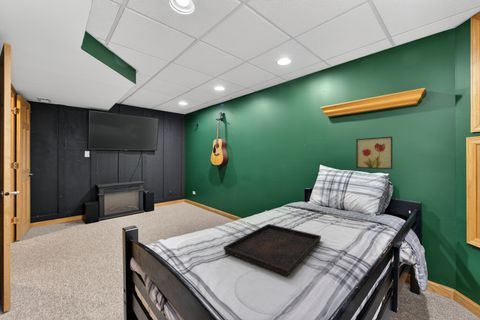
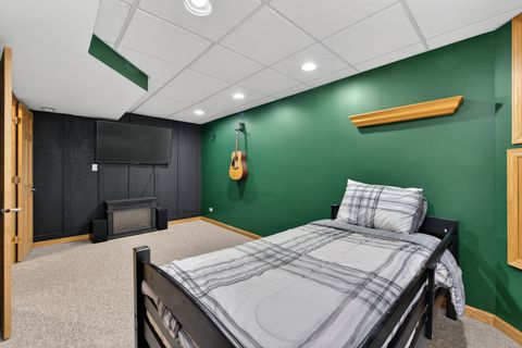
- wall art (373, 153)
- serving tray (275, 243)
